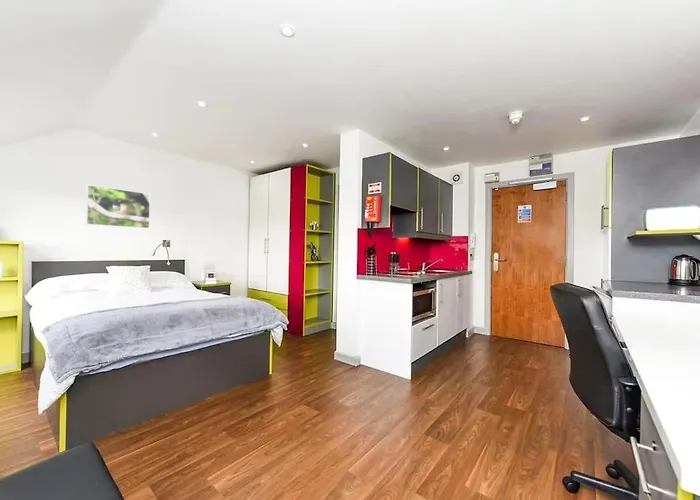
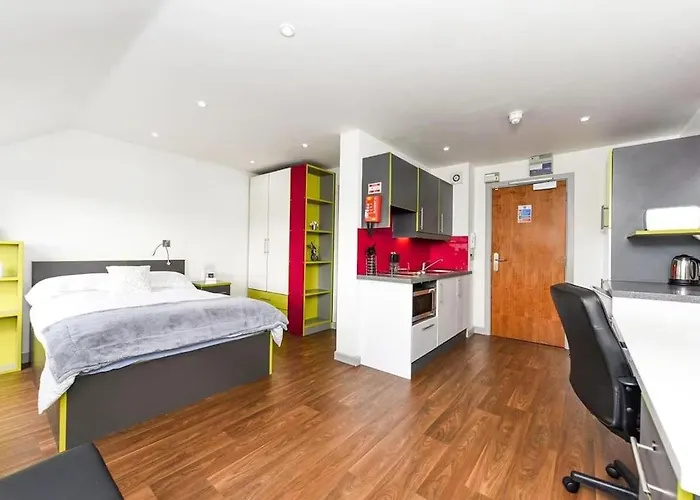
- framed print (120, 208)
